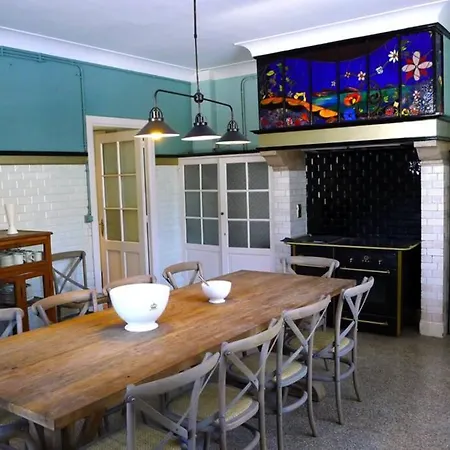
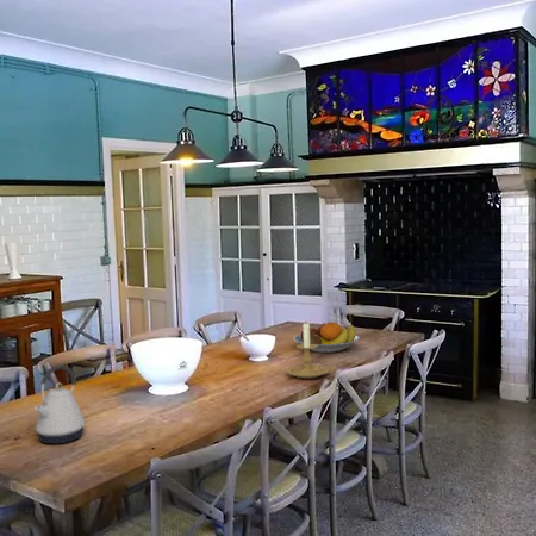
+ kettle (57, 401)
+ fruit bowl (326, 335)
+ candle holder (306, 348)
